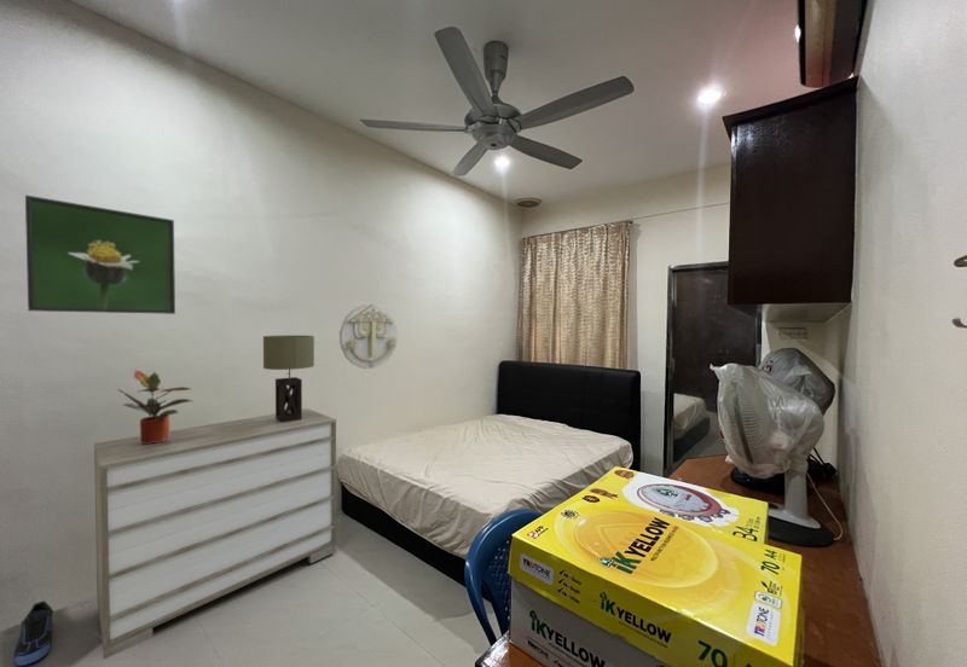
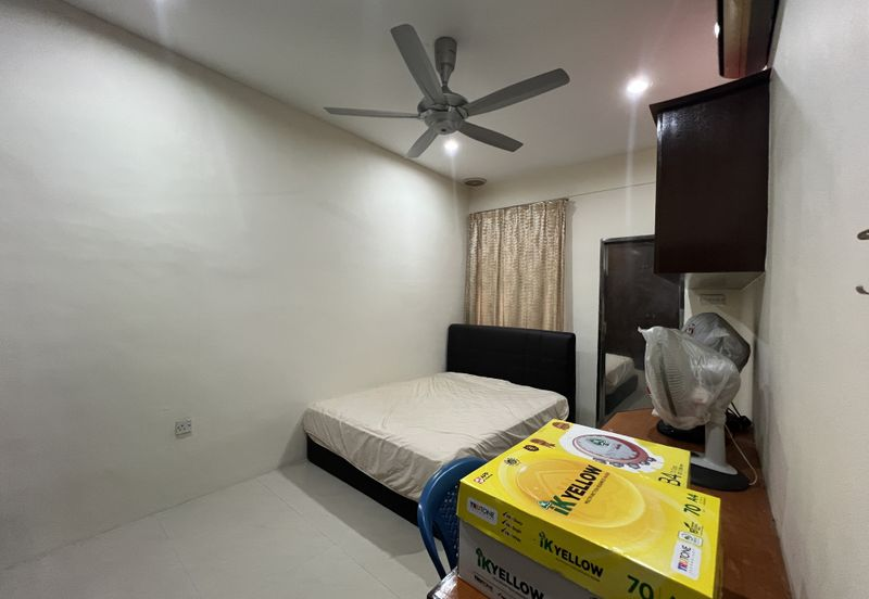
- wall decoration (371, 336)
- table lamp (289, 377)
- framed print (108, 261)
- dresser (230, 504)
- potted plant (156, 406)
- sneaker (34, 631)
